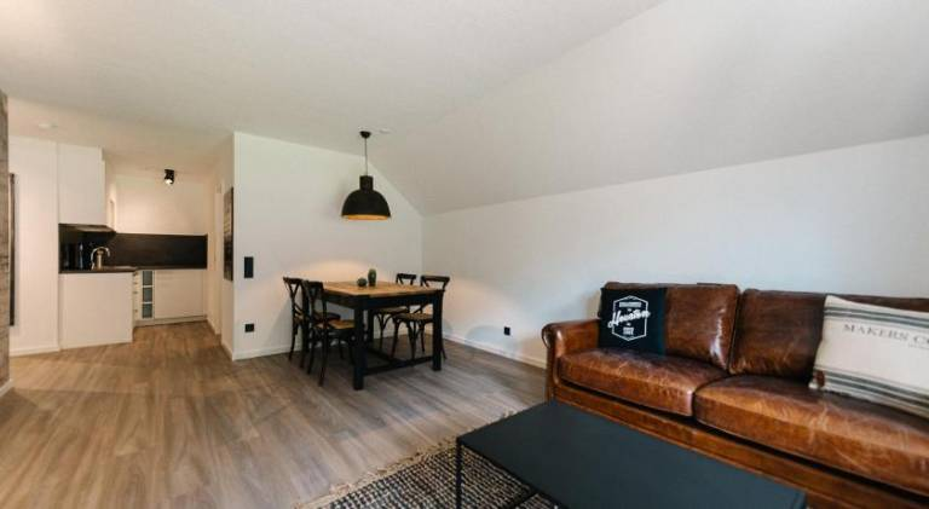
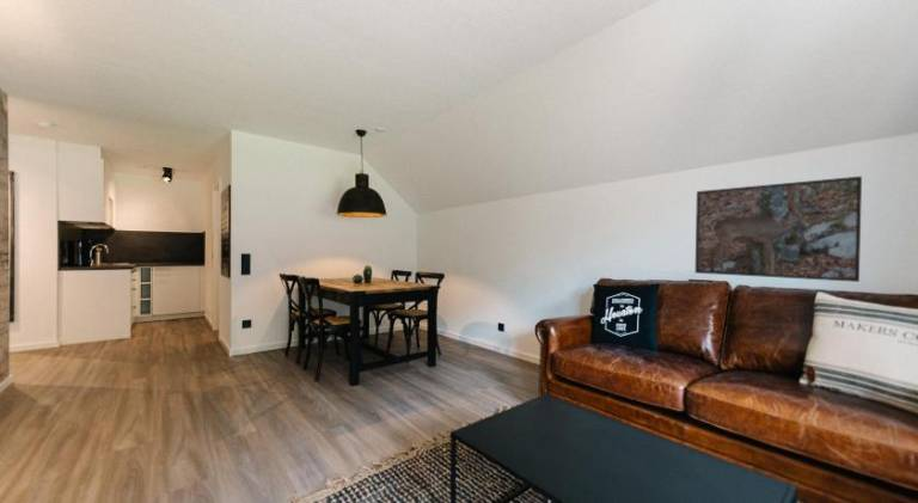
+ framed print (767, 231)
